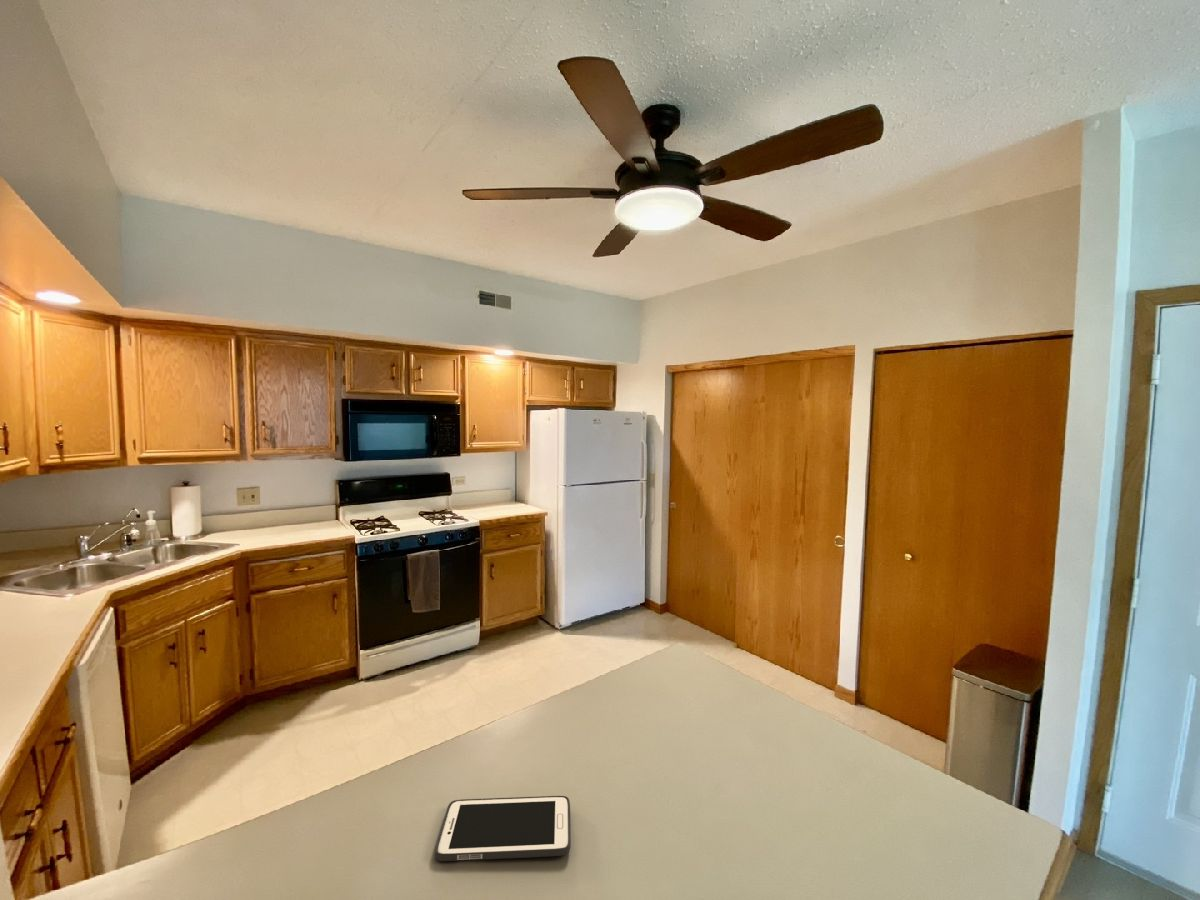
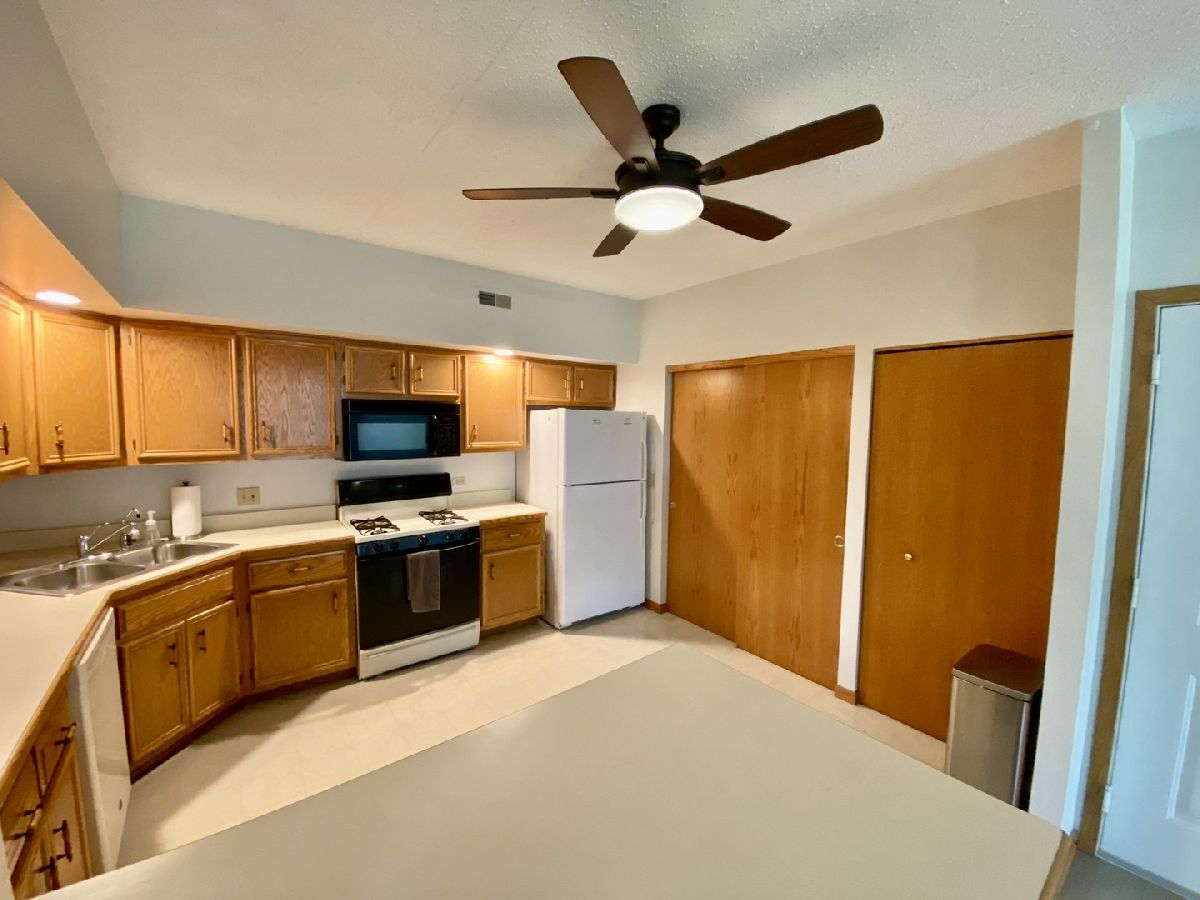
- cell phone (506, 826)
